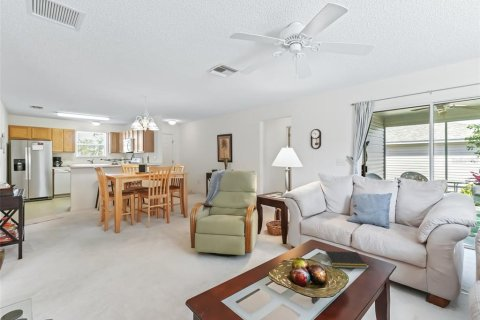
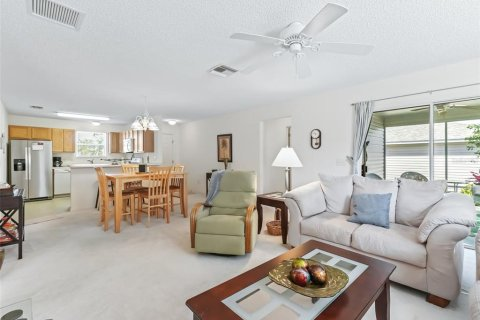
- notepad (345, 259)
